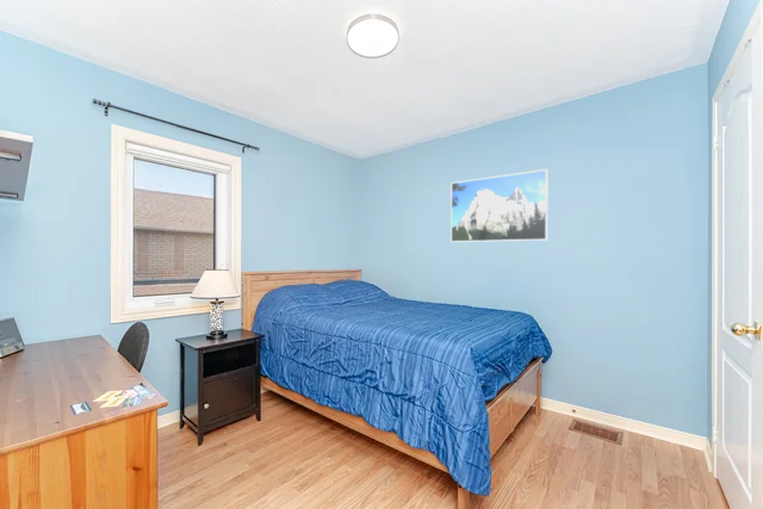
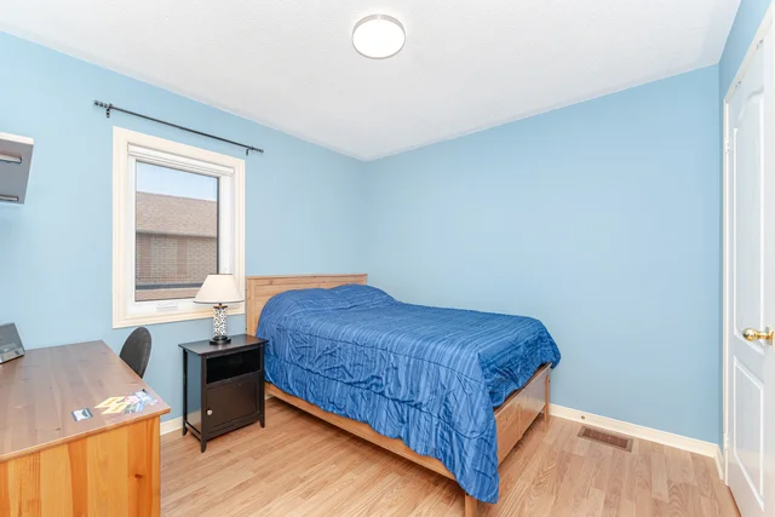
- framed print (495, 209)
